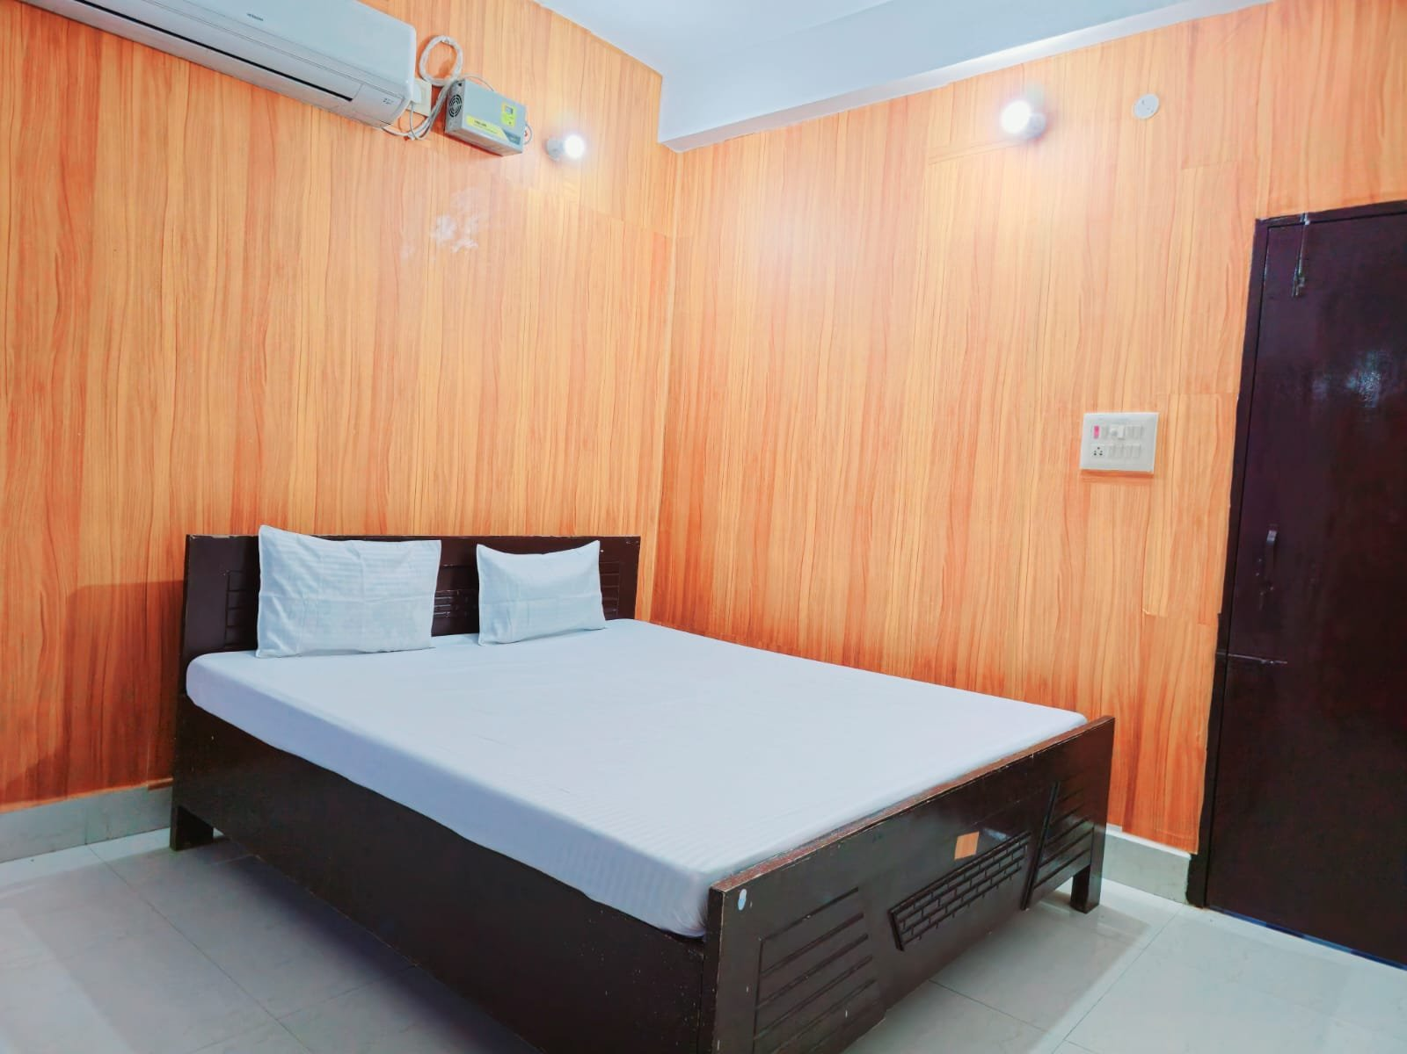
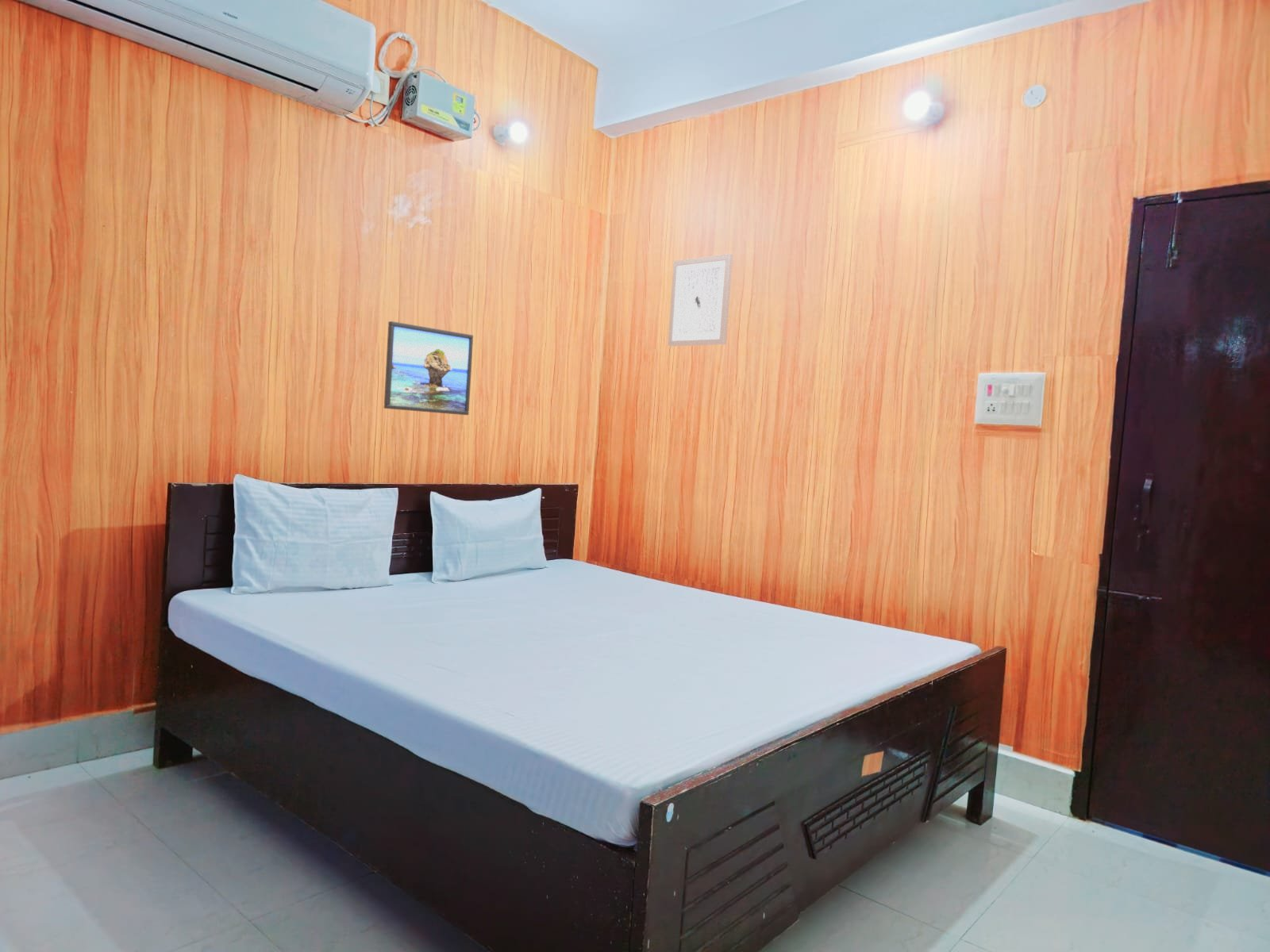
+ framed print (430, 370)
+ wall art (699, 301)
